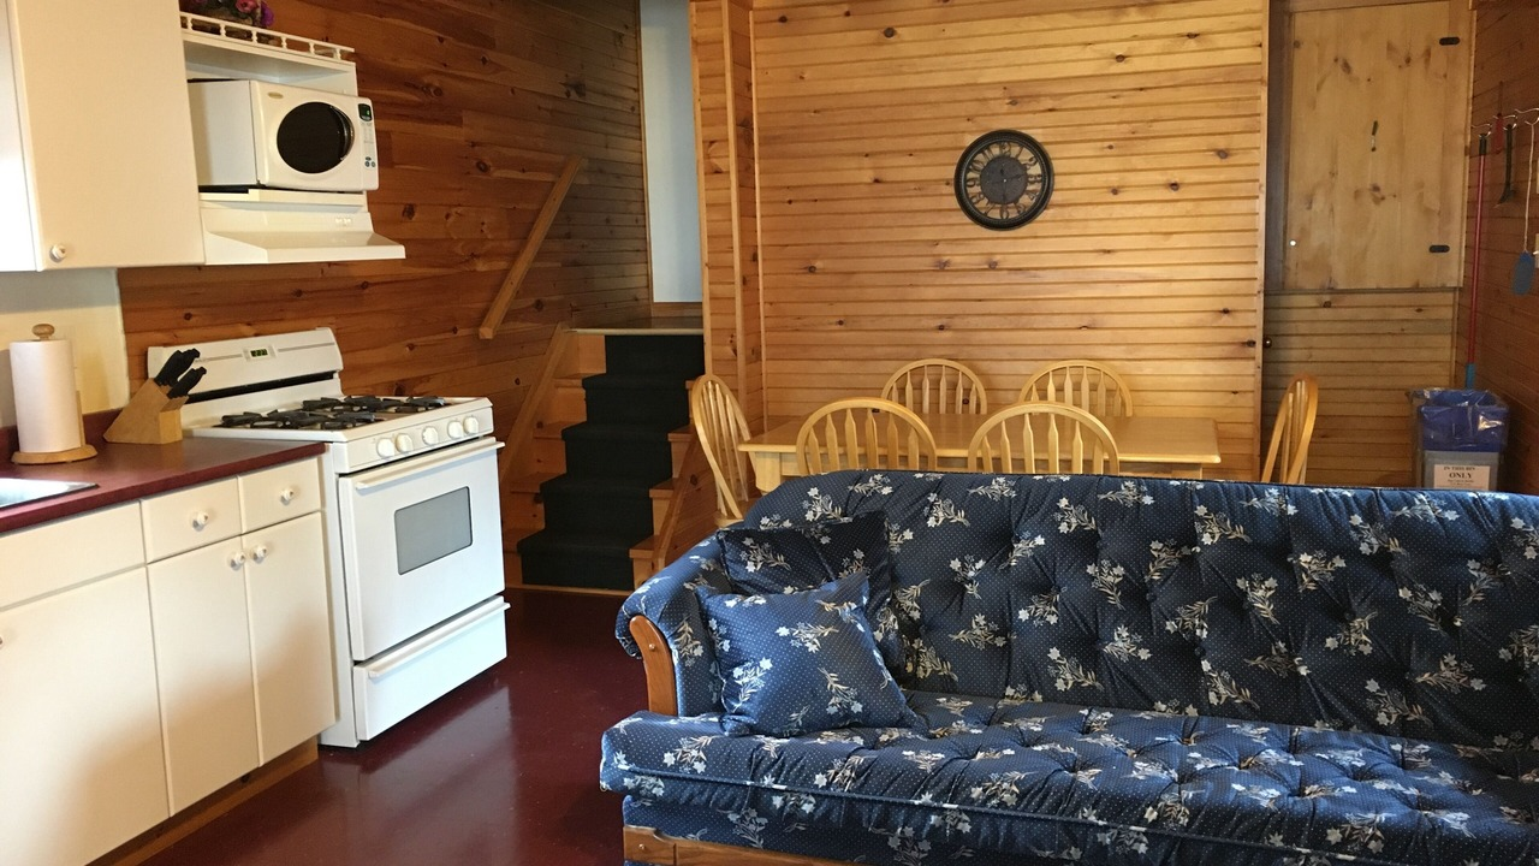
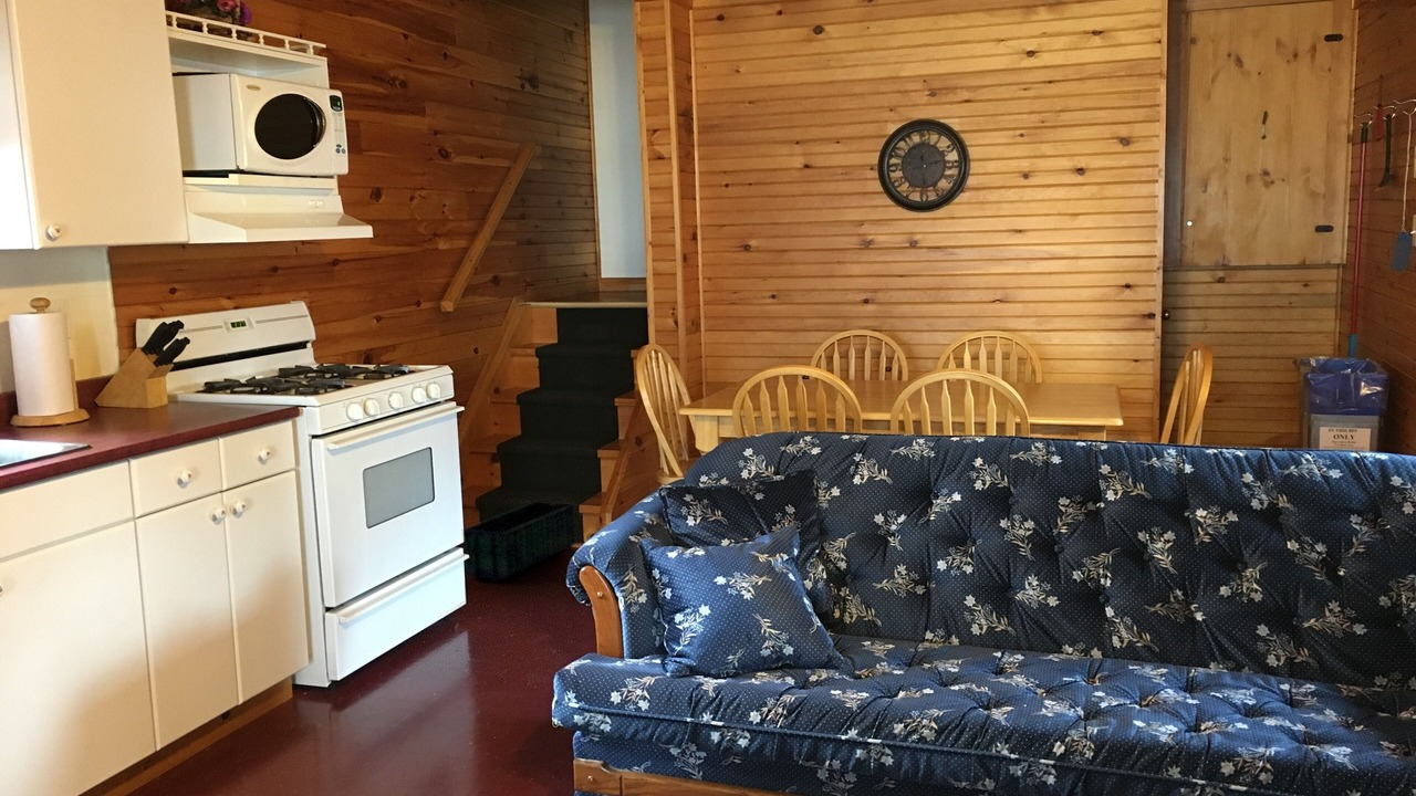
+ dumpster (519, 541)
